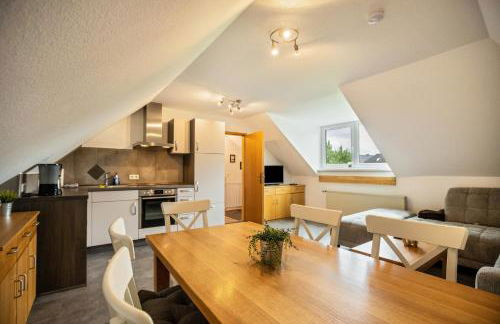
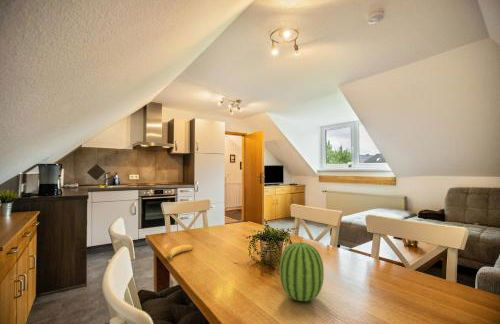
+ banana (180, 250)
+ fruit (301, 269)
